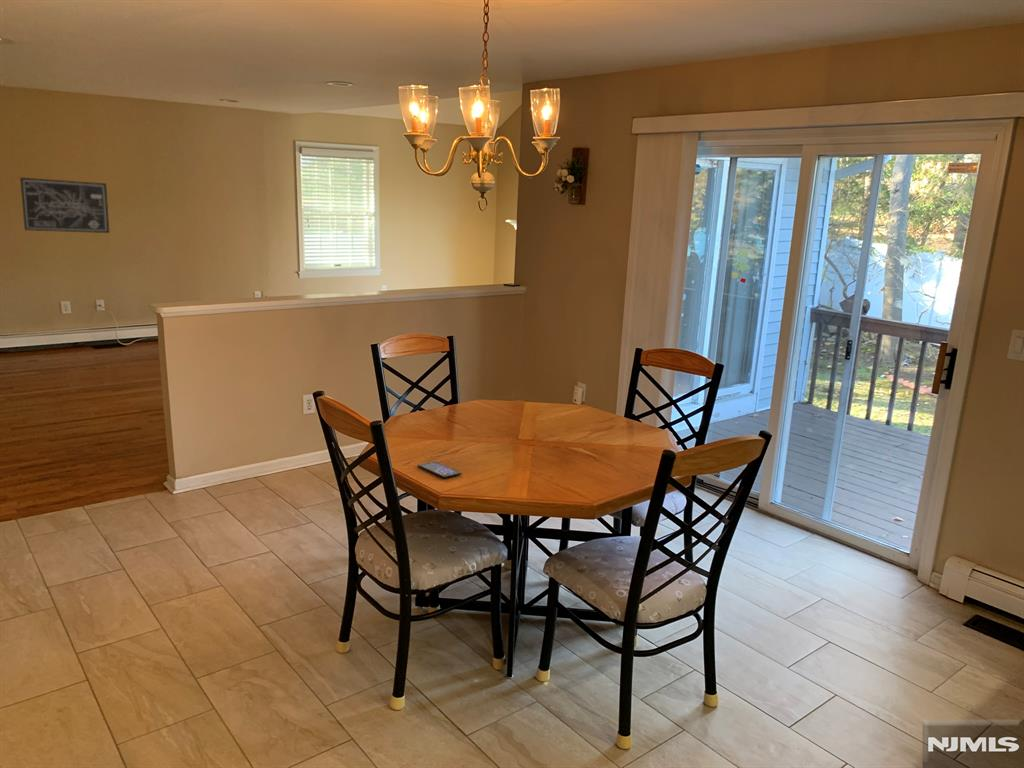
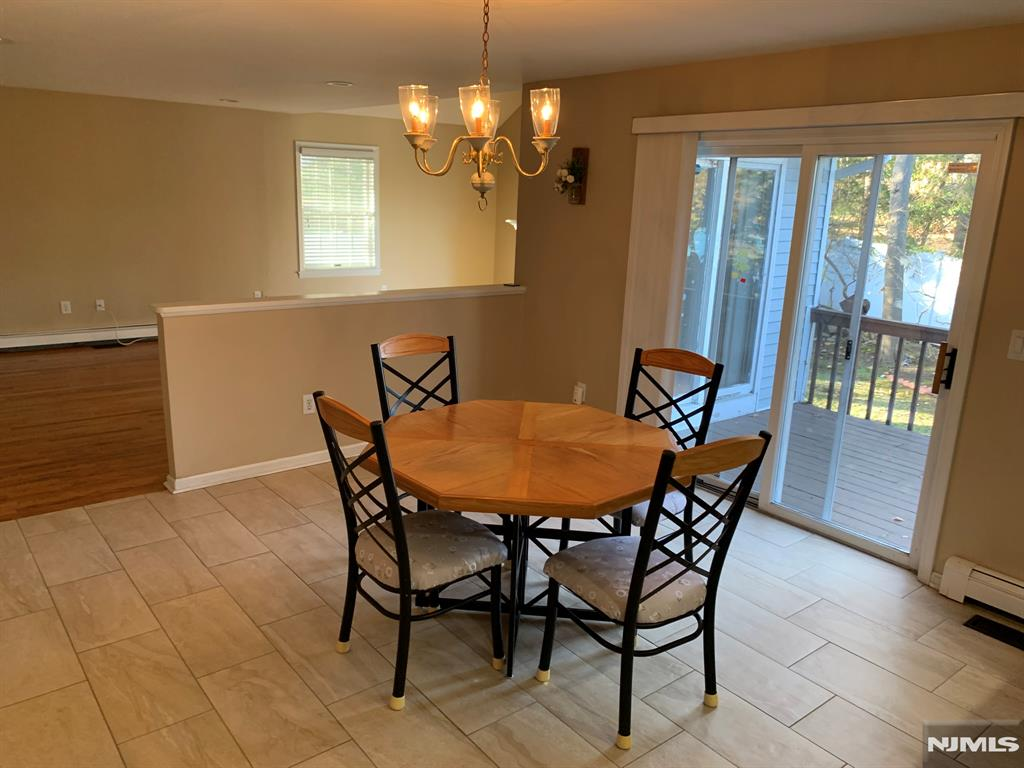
- smartphone (439, 469)
- wall art (66, 206)
